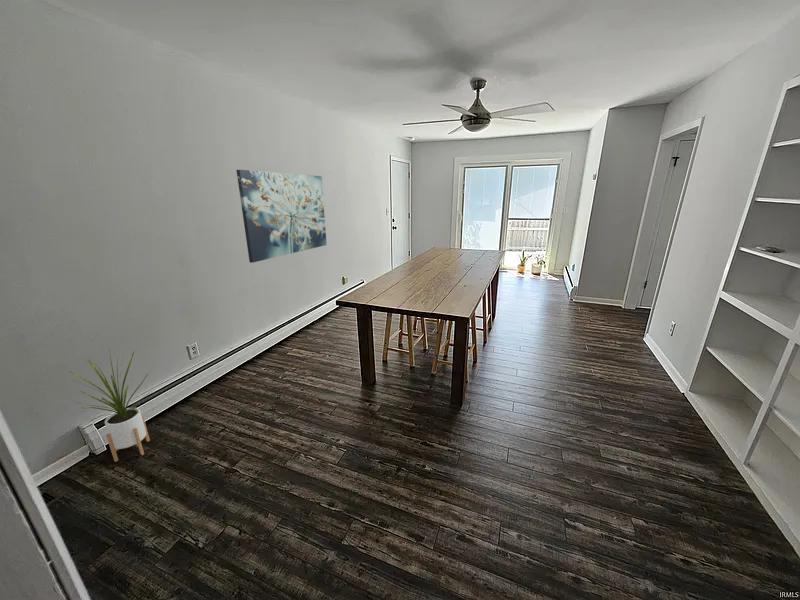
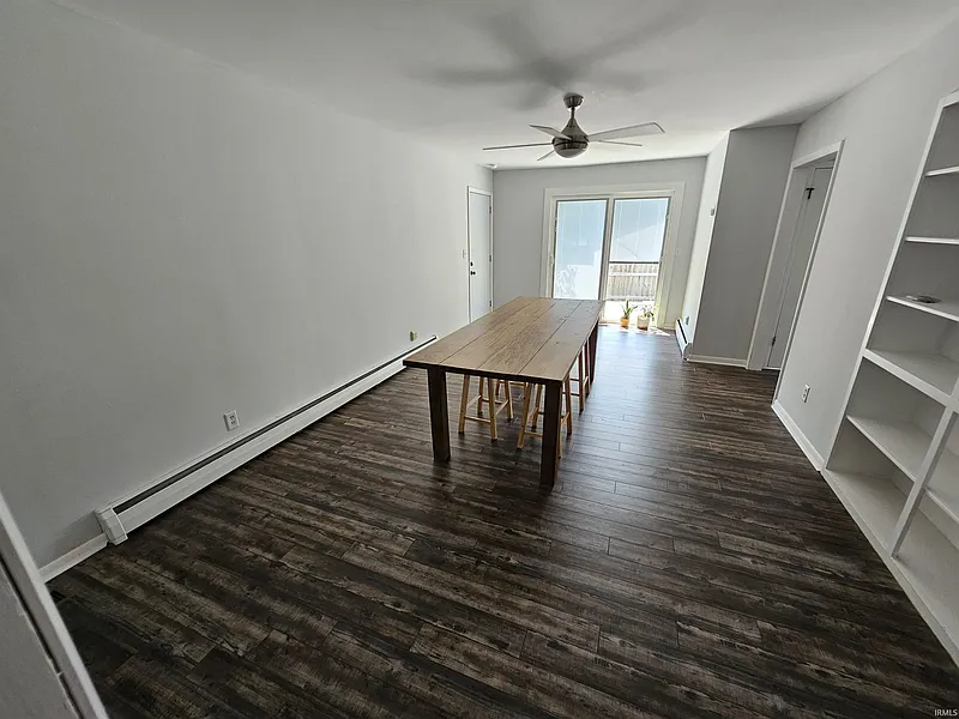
- wall art (289, 214)
- house plant (119, 403)
